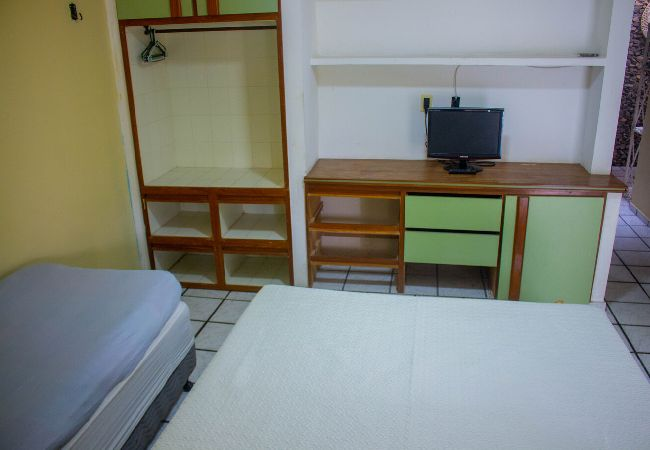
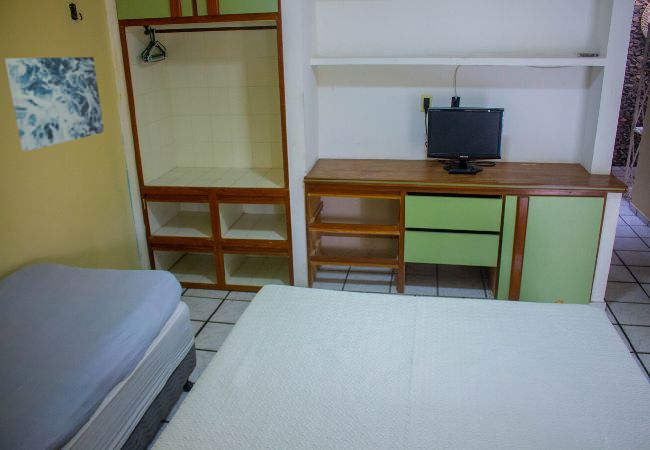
+ wall art (60, 100)
